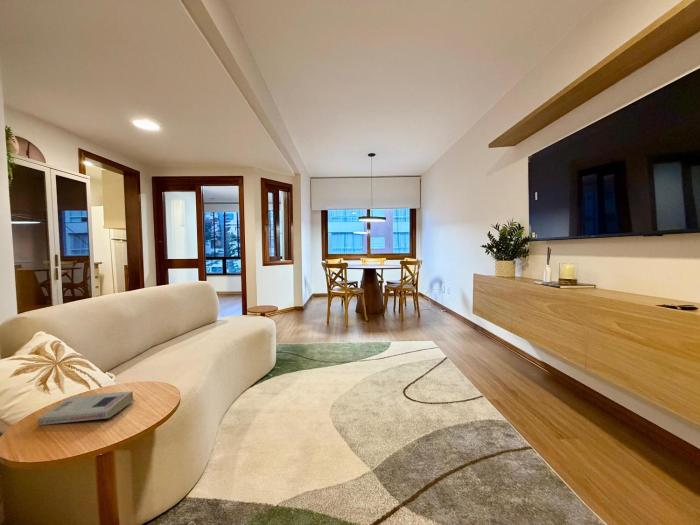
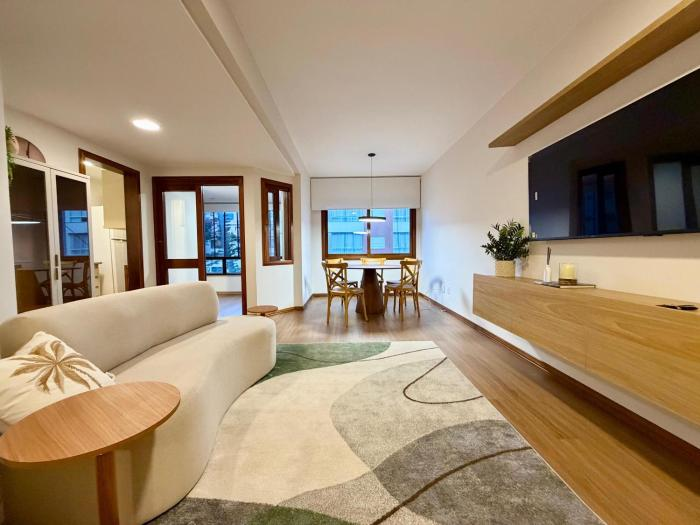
- book (89, 407)
